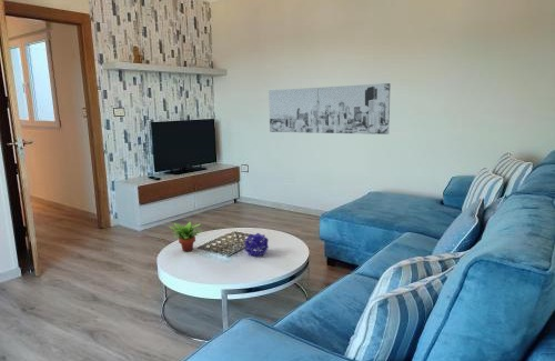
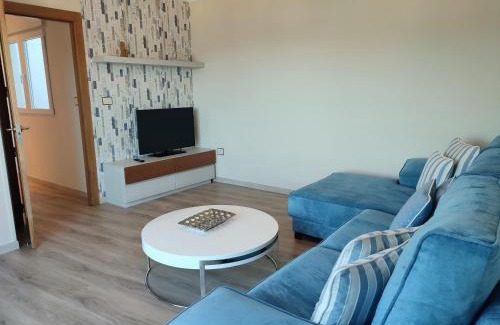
- decorative ball (256, 244)
- succulent plant (185, 235)
- wall art (323, 110)
